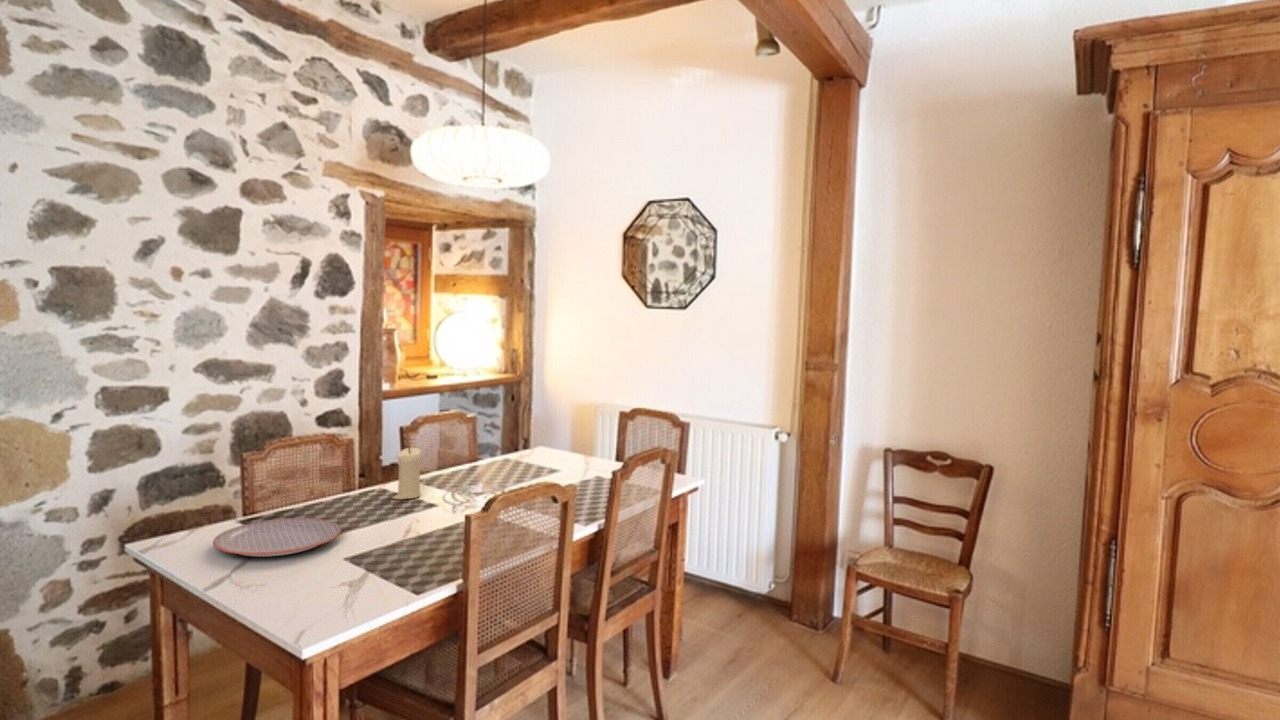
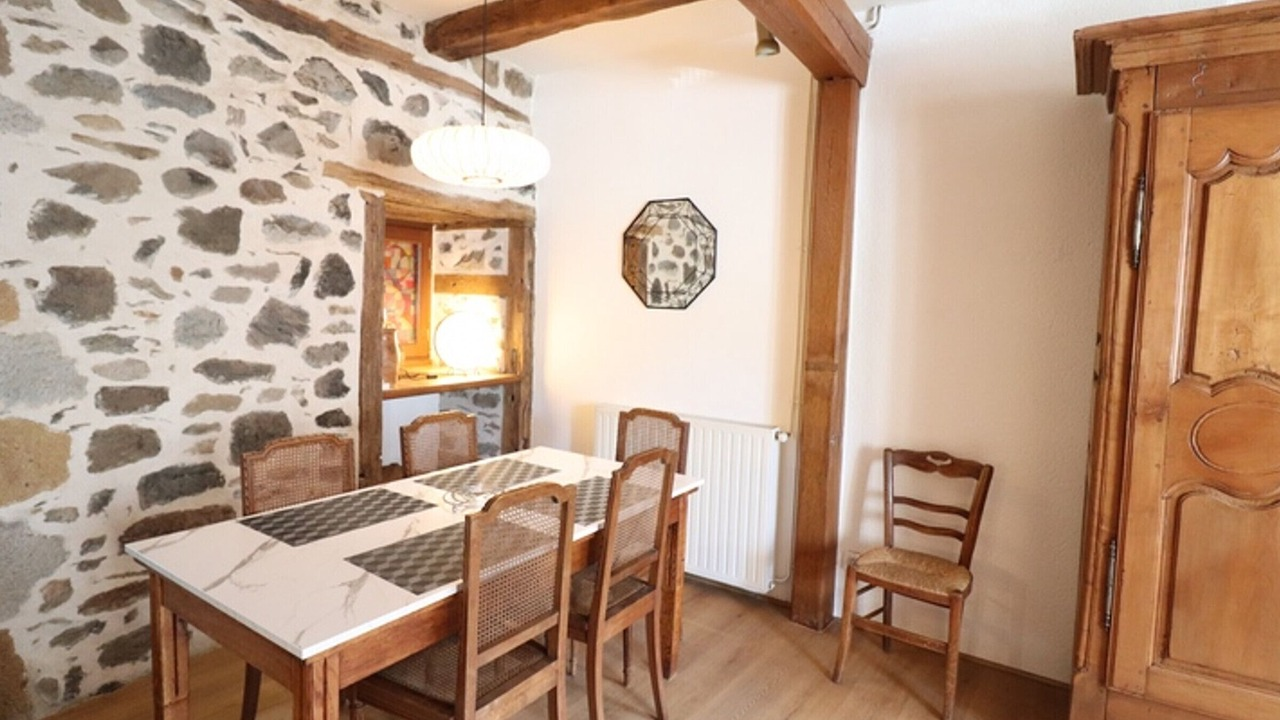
- plate (279, 538)
- candle (407, 472)
